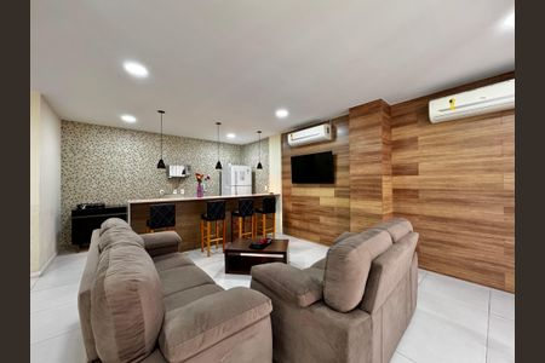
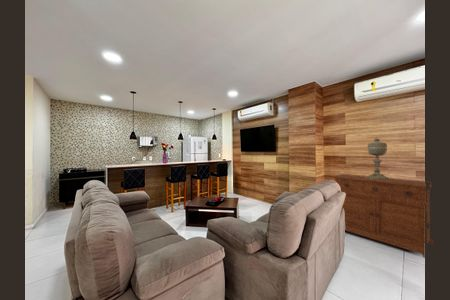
+ decorative urn (377, 157)
+ sideboard (377, 207)
